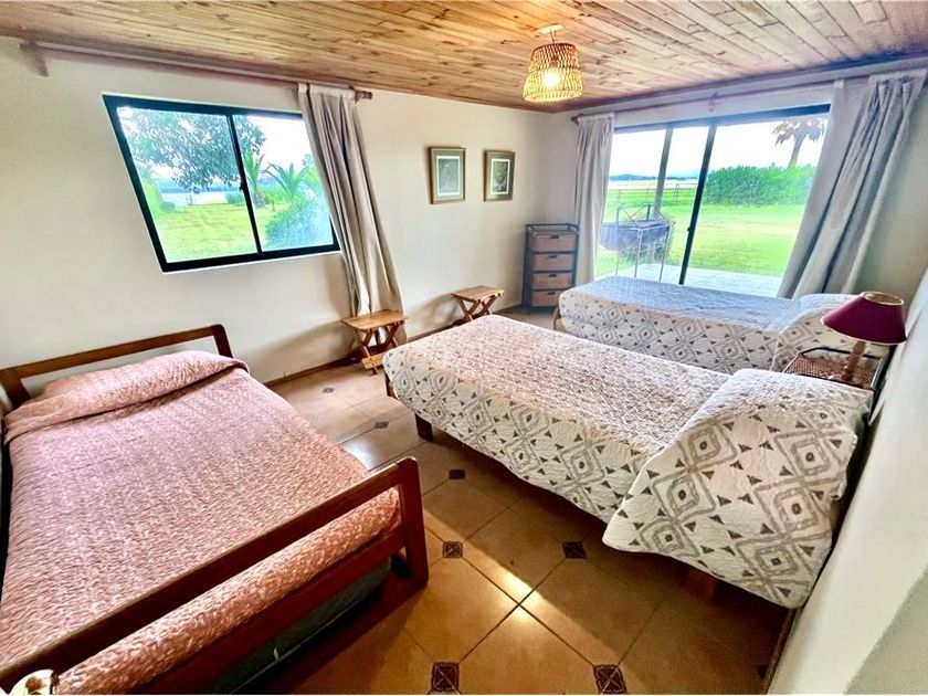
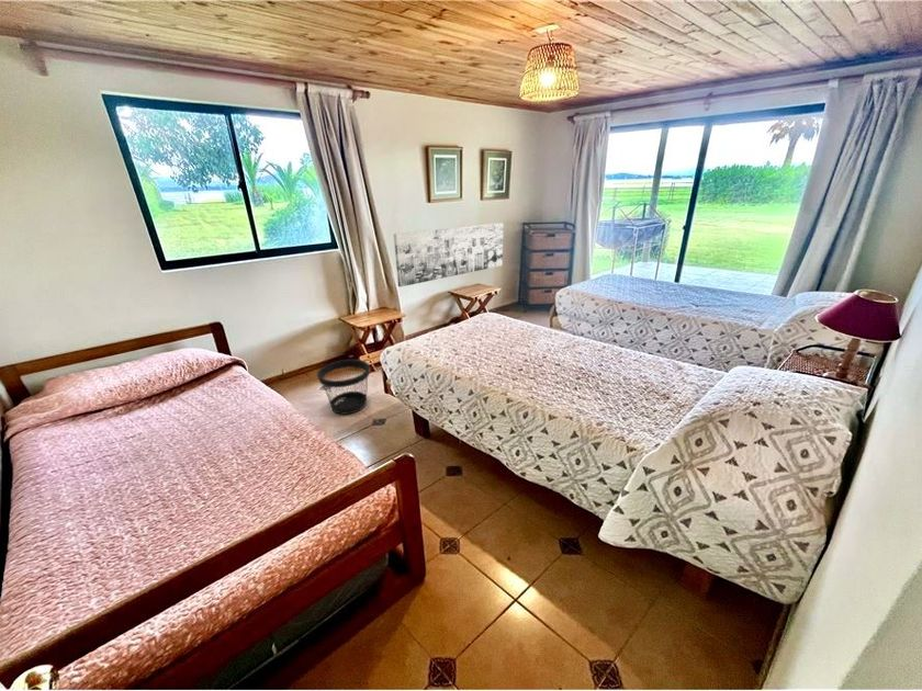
+ wall art (454, 251)
+ wastebasket (346, 386)
